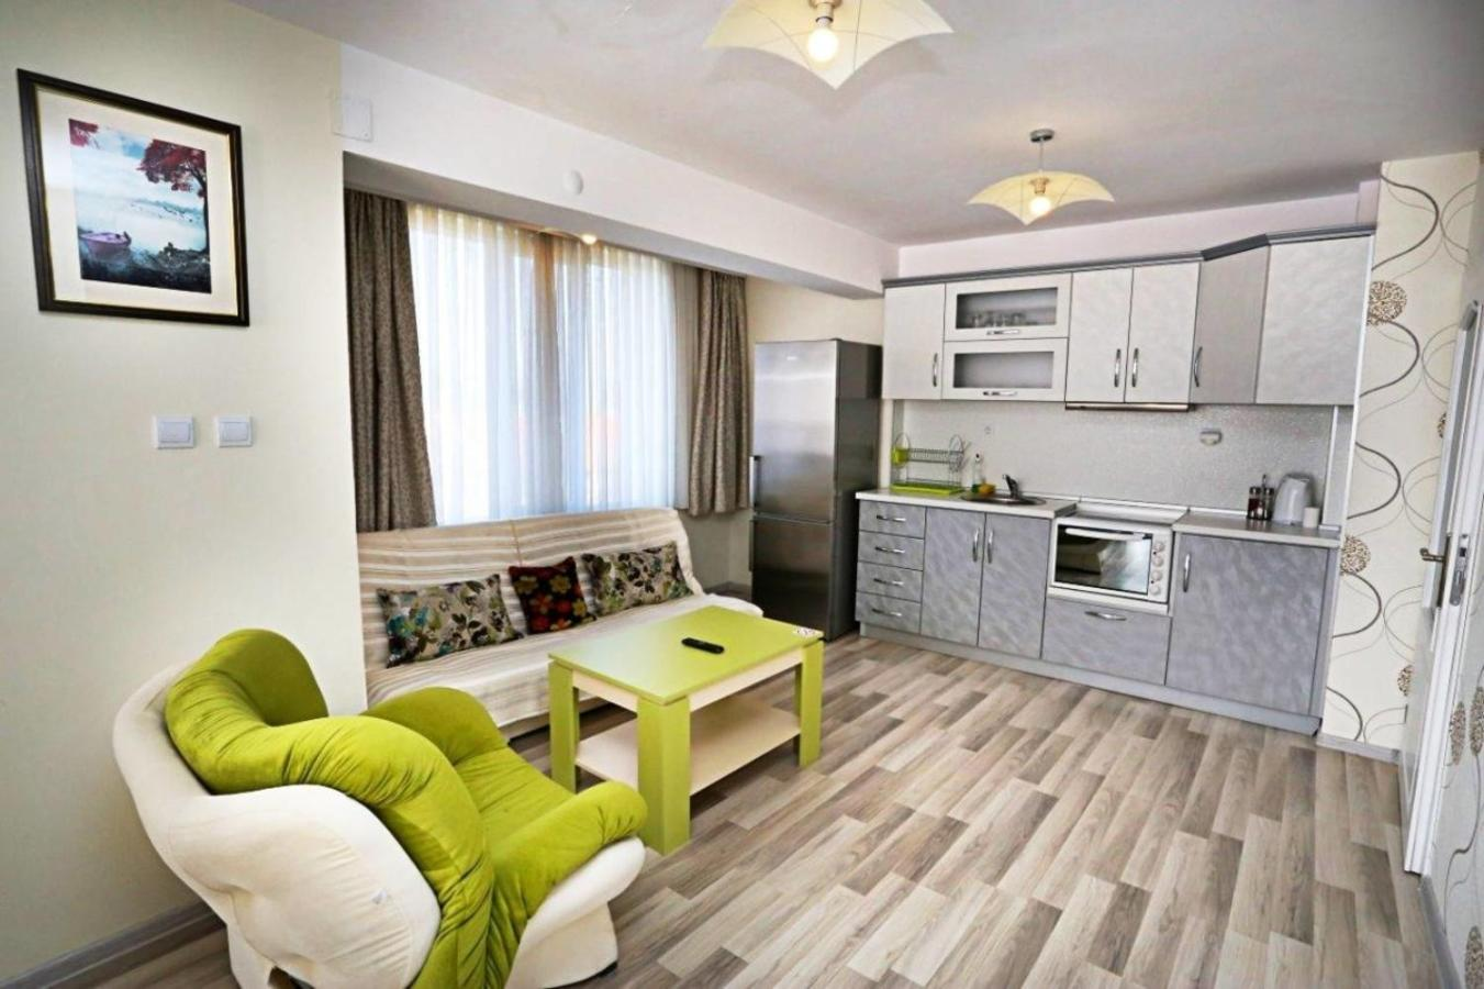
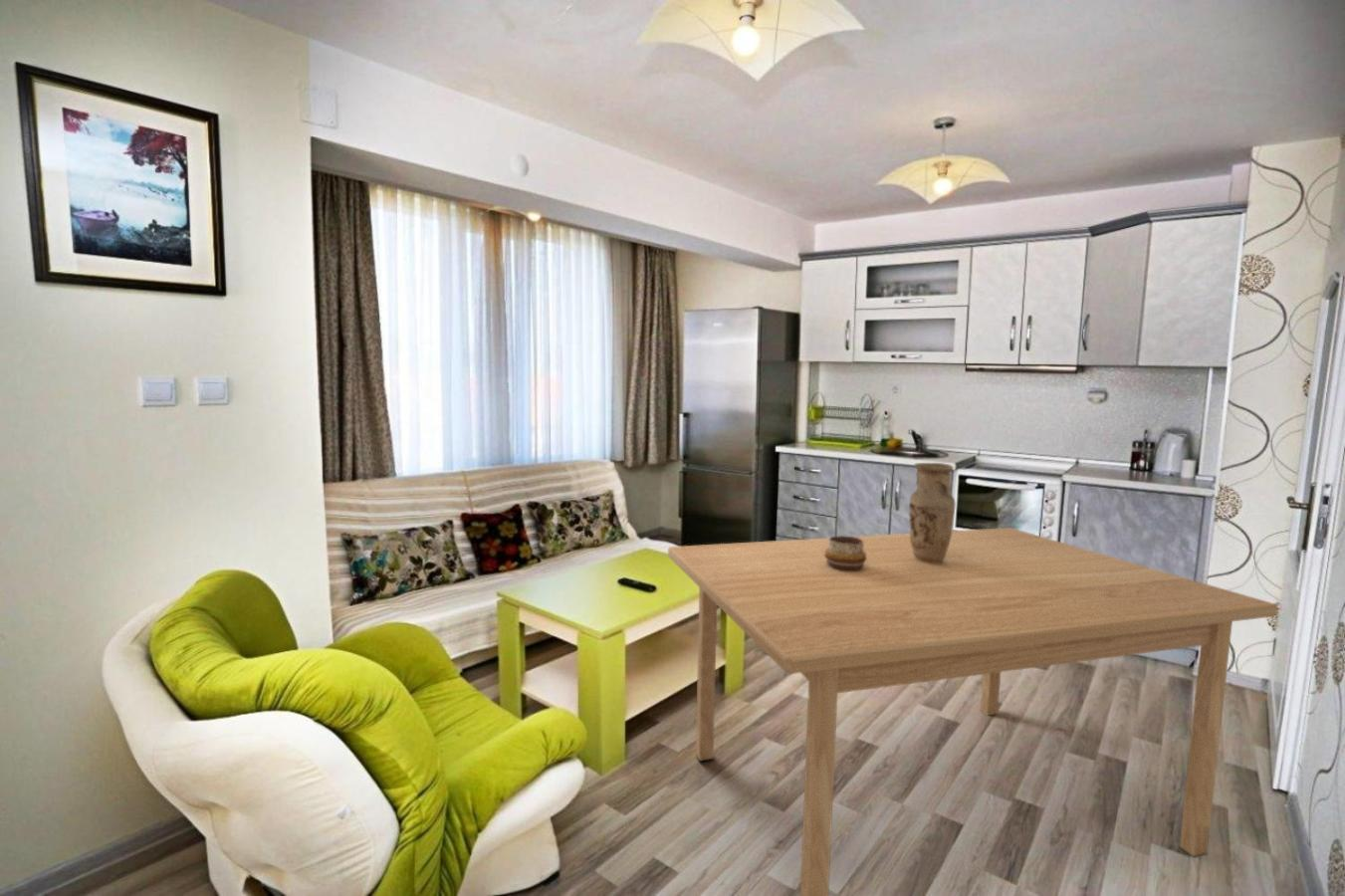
+ vase (931, 512)
+ decorative bowl (845, 553)
+ table (927, 681)
